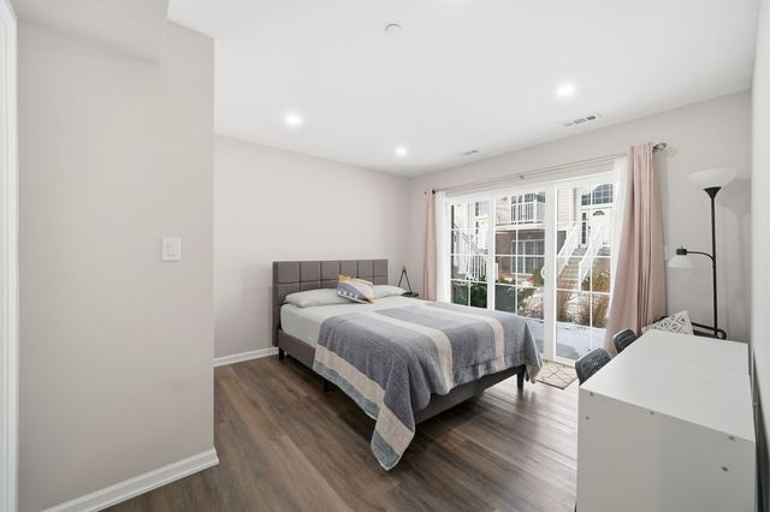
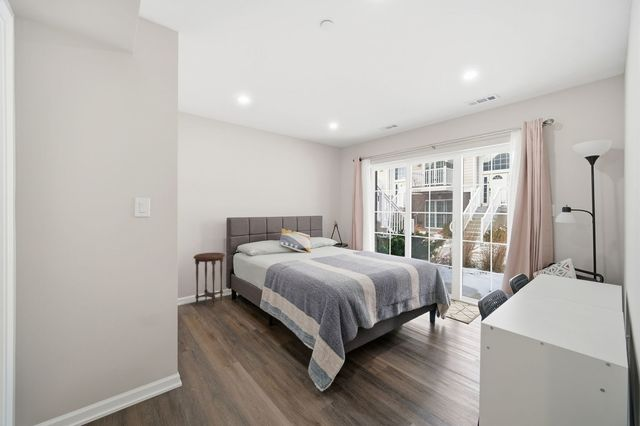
+ side table (212, 278)
